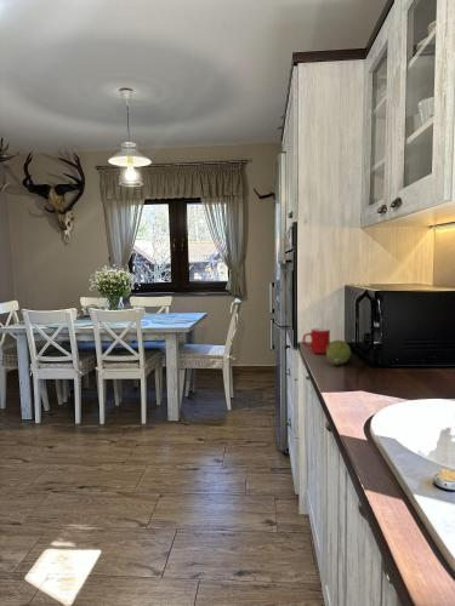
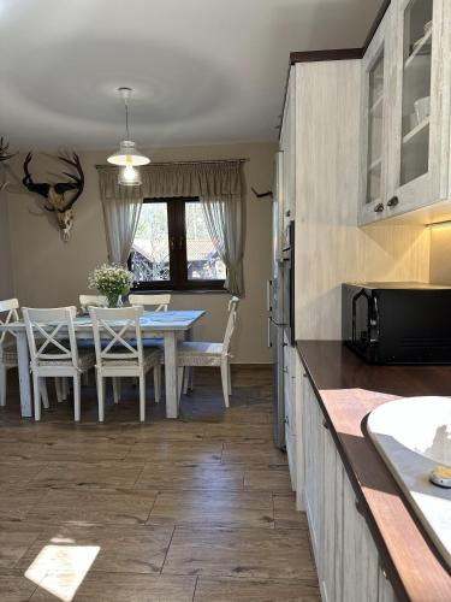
- cup (315, 341)
- fruit (337, 351)
